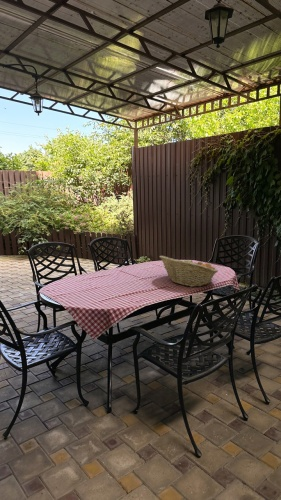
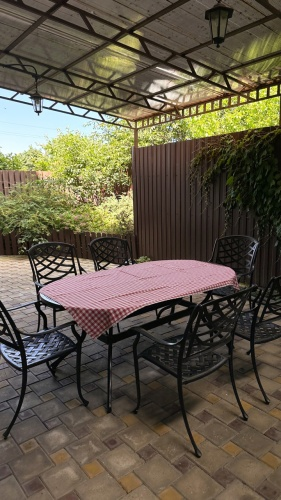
- fruit basket (187, 268)
